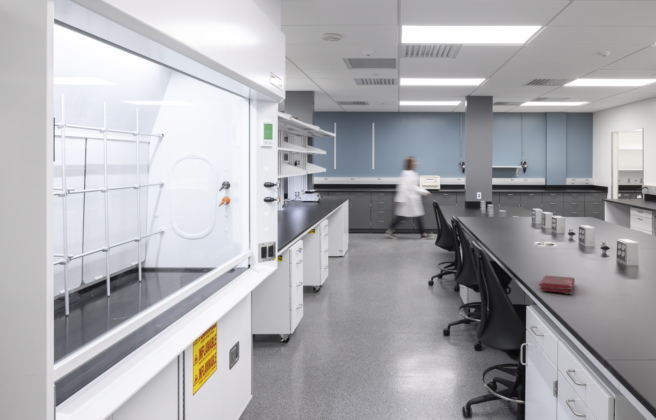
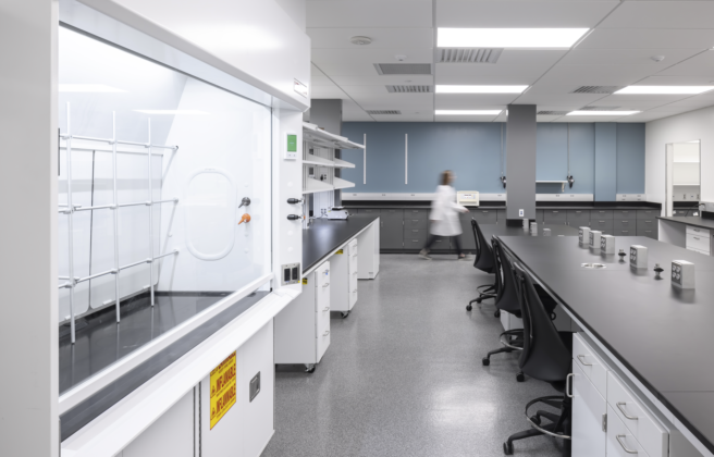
- book (557, 283)
